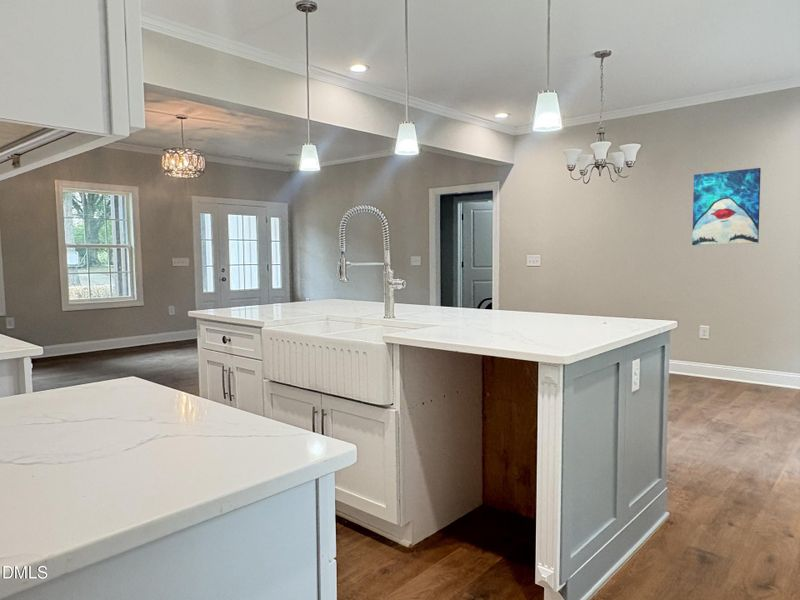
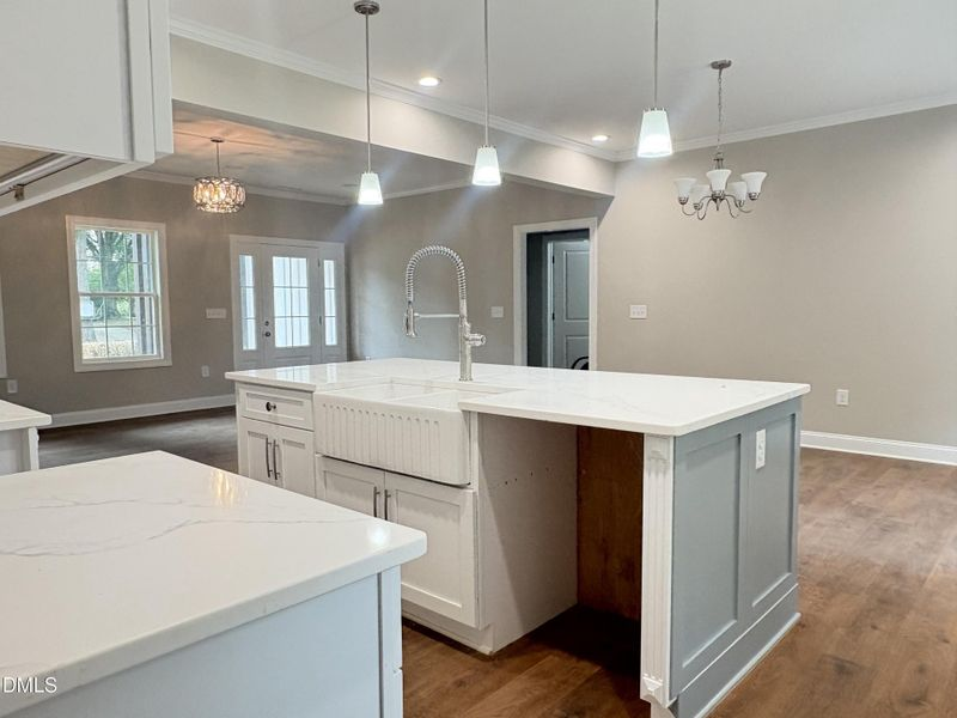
- wall art (725, 208)
